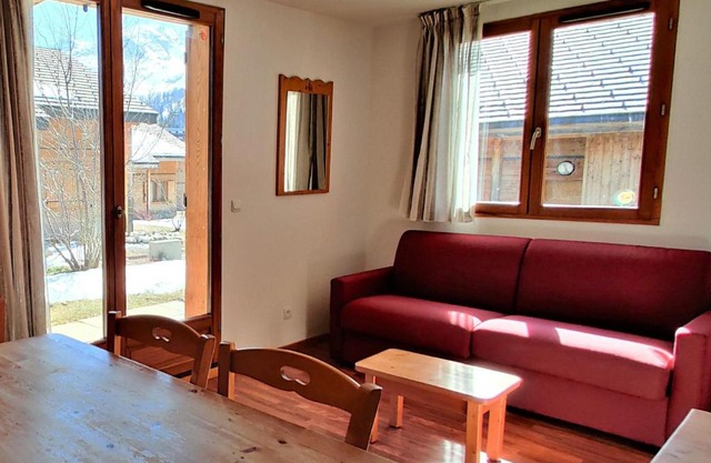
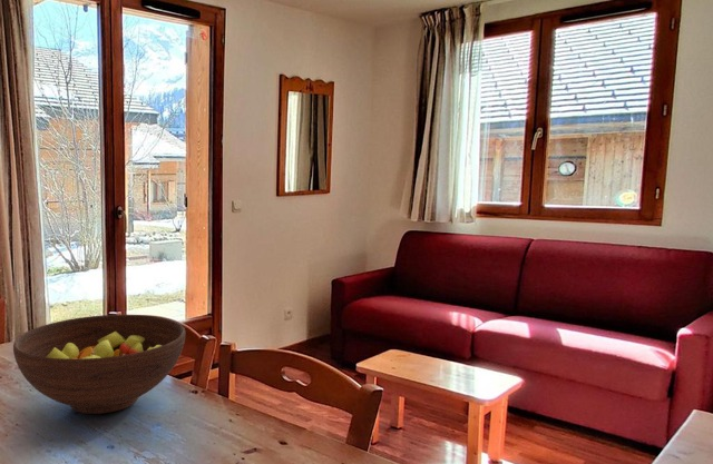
+ fruit bowl (104, 368)
